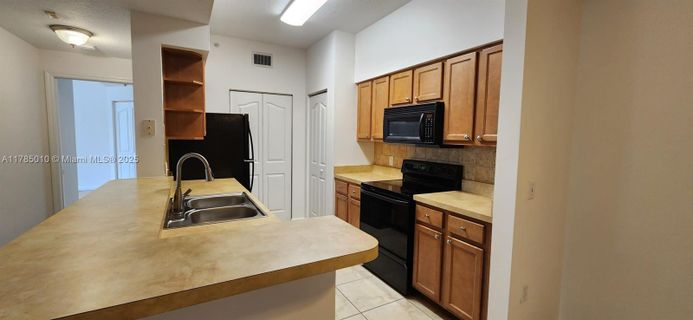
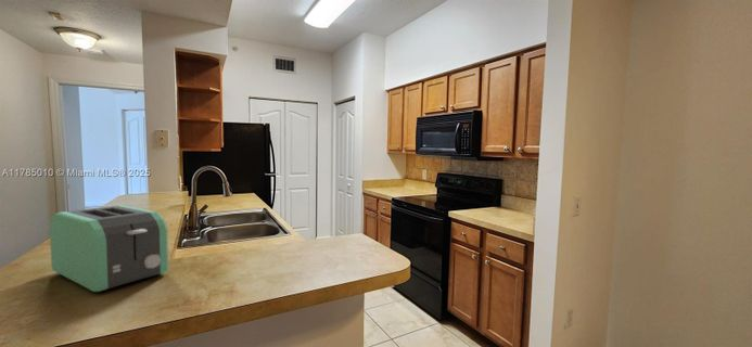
+ toaster (109, 243)
